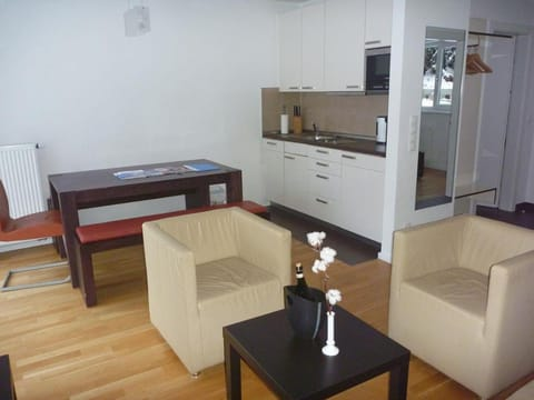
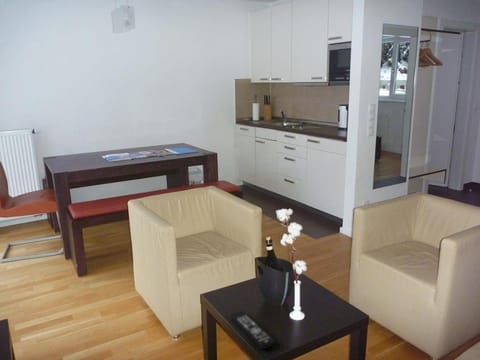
+ remote control (251, 329)
